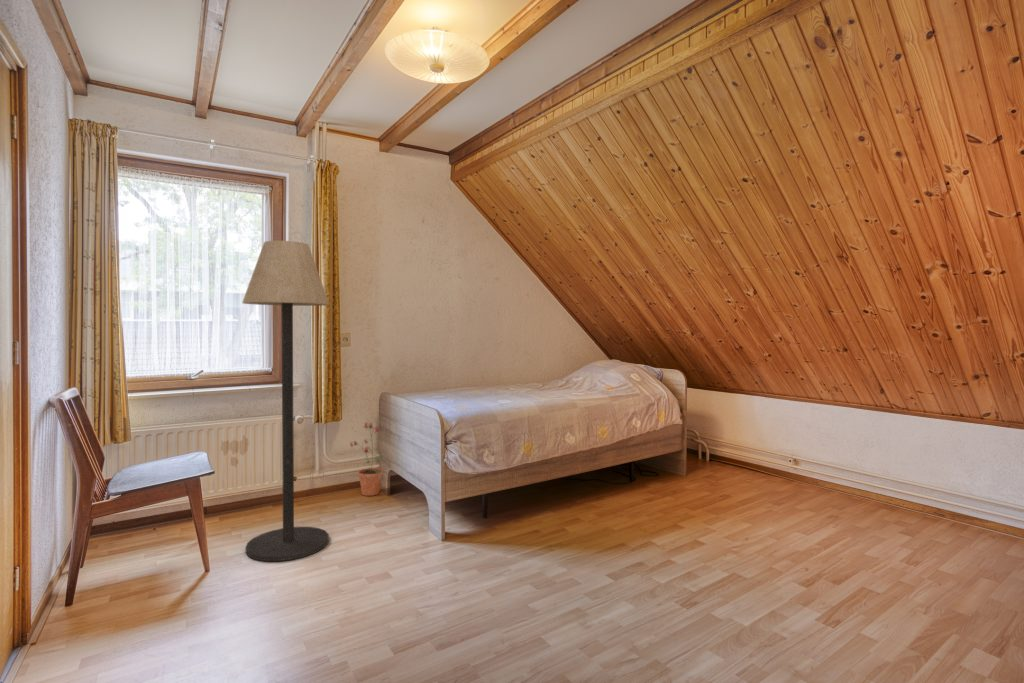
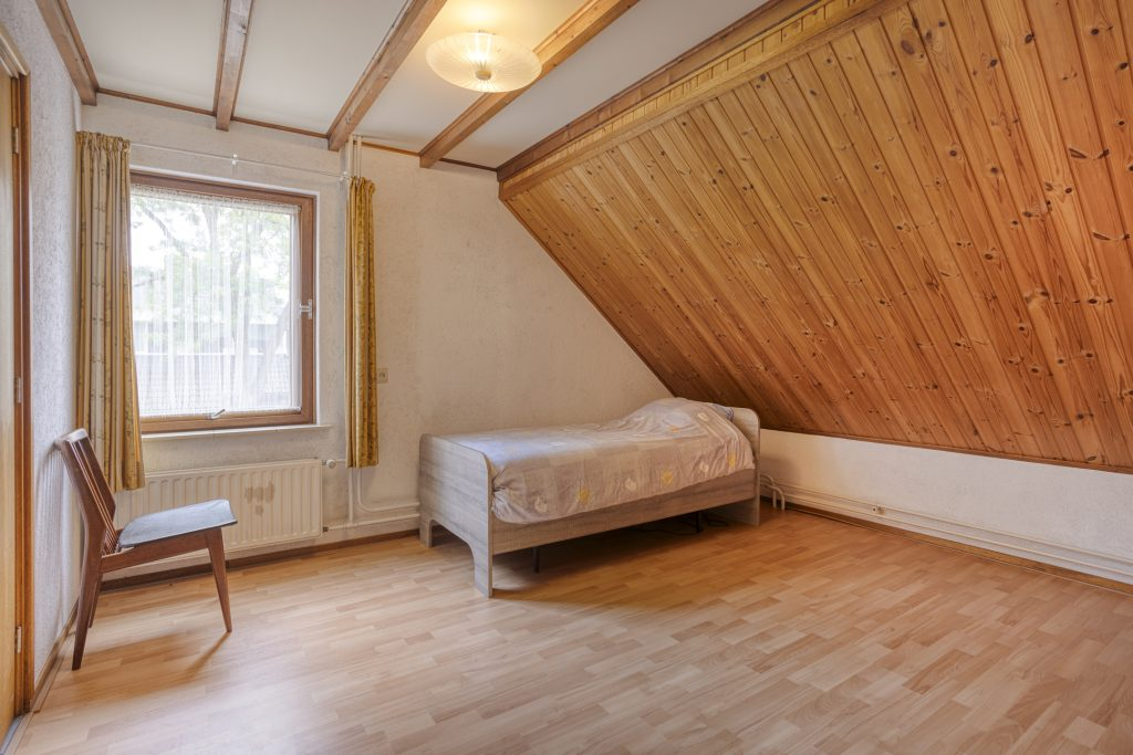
- floor lamp (287, 395)
- potted plant (367, 458)
